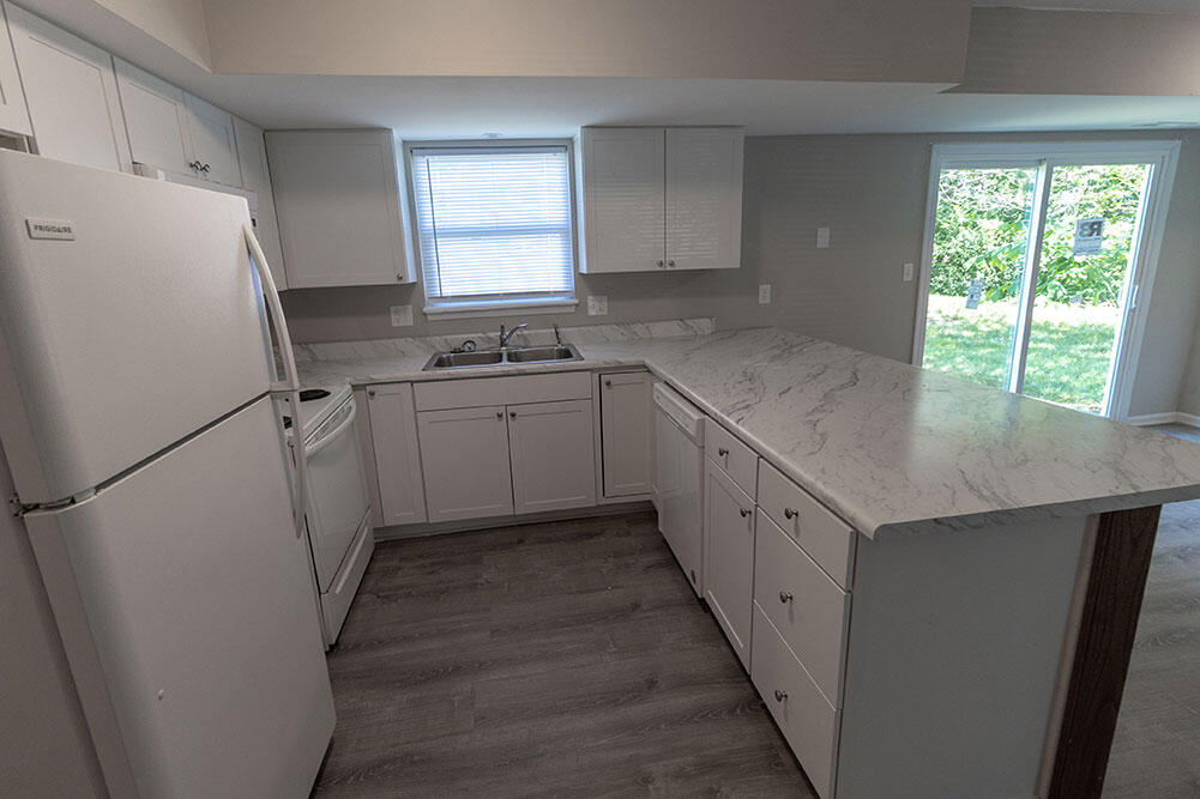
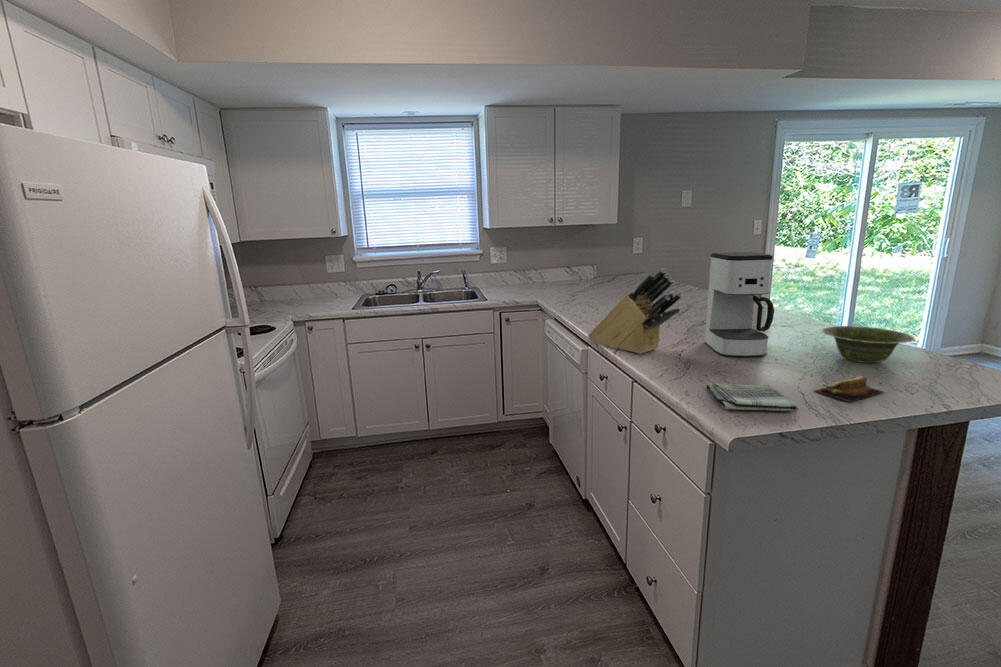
+ knife block (632, 308)
+ dish towel (748, 394)
+ dish (864, 346)
+ banana (849, 384)
+ coffee maker (743, 302)
